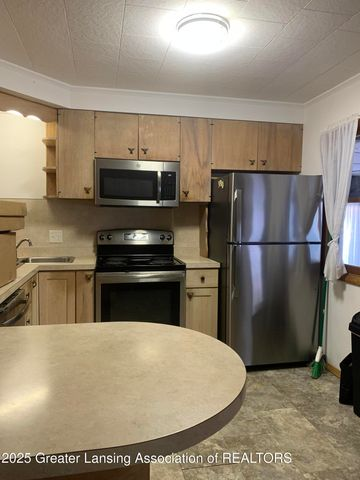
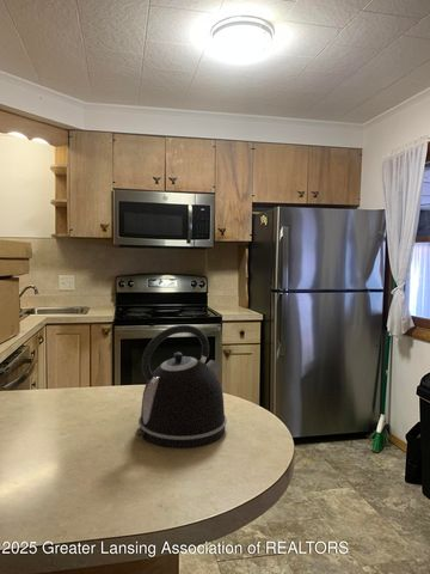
+ kettle (183, 377)
